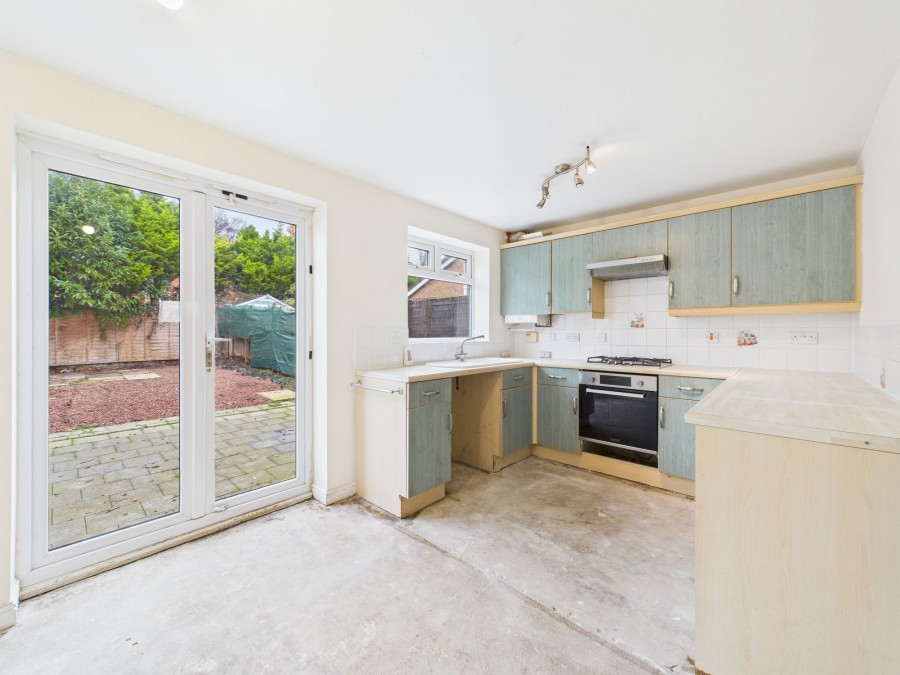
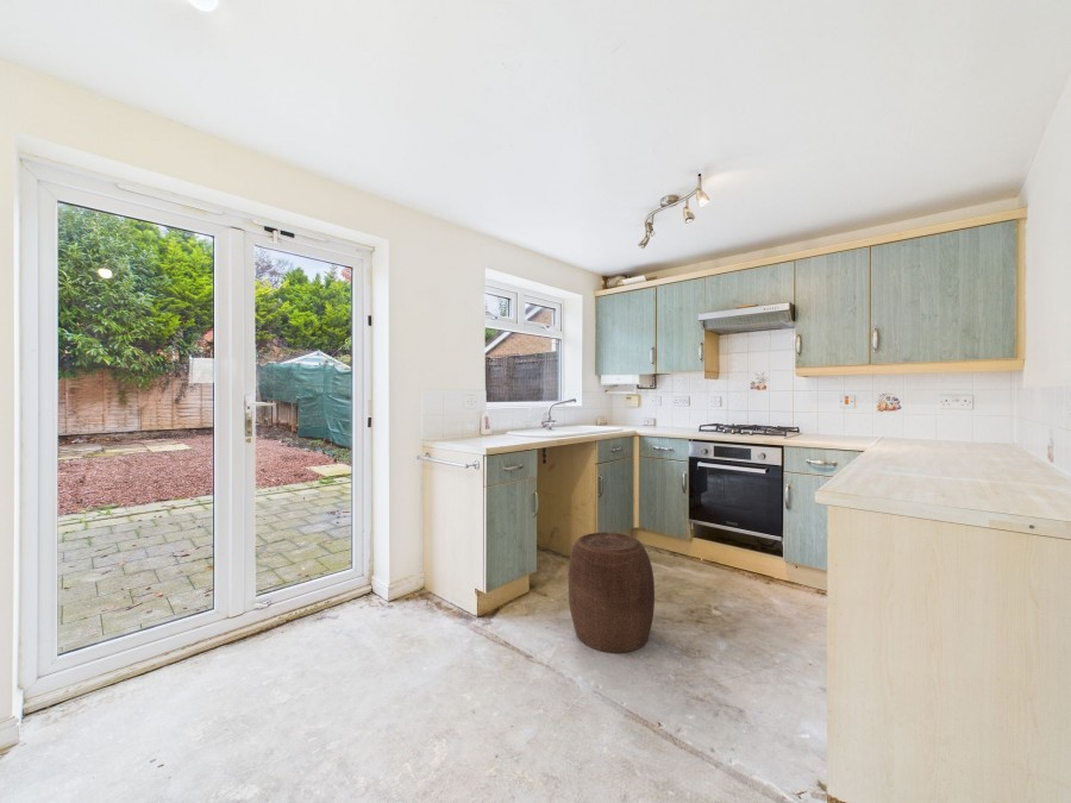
+ stool (610, 586)
